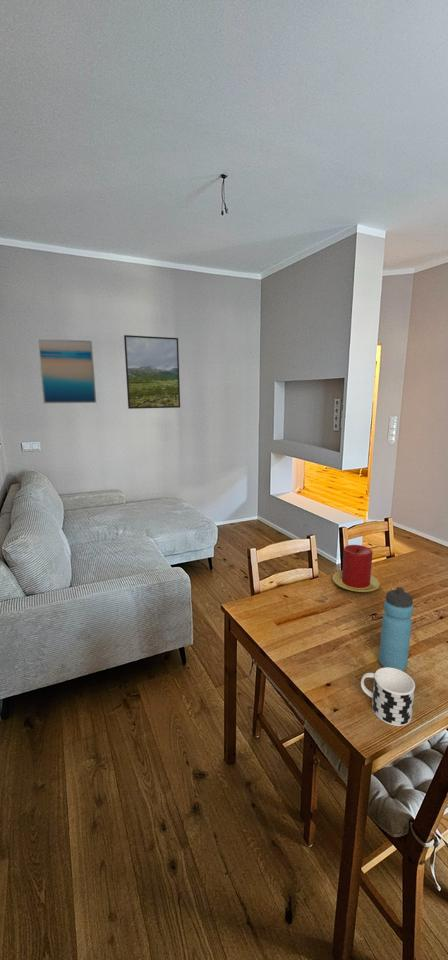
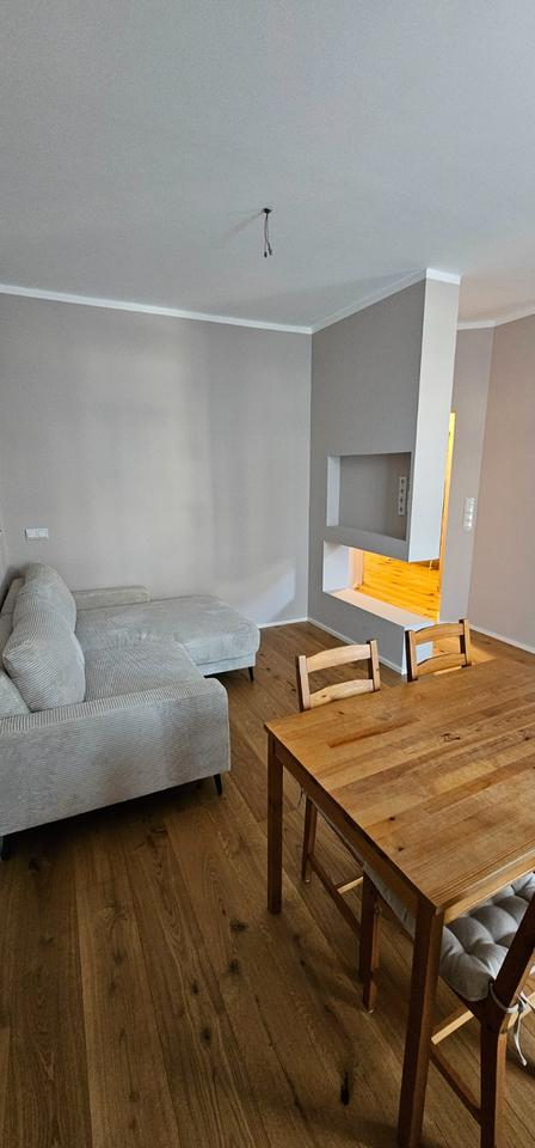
- wall art (67, 372)
- water bottle (396, 627)
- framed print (153, 373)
- candle (356, 566)
- cup (386, 693)
